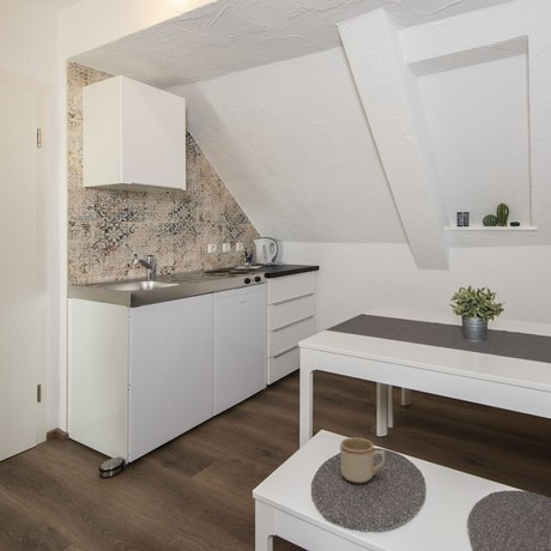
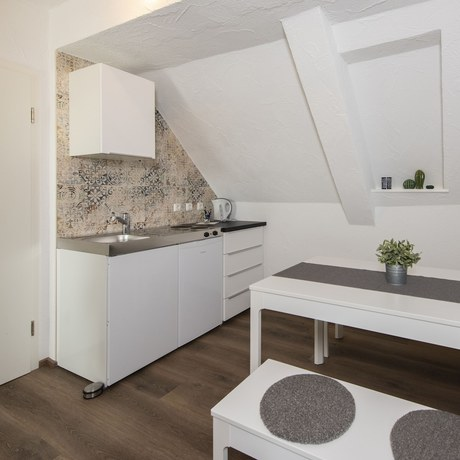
- mug (362, 460)
